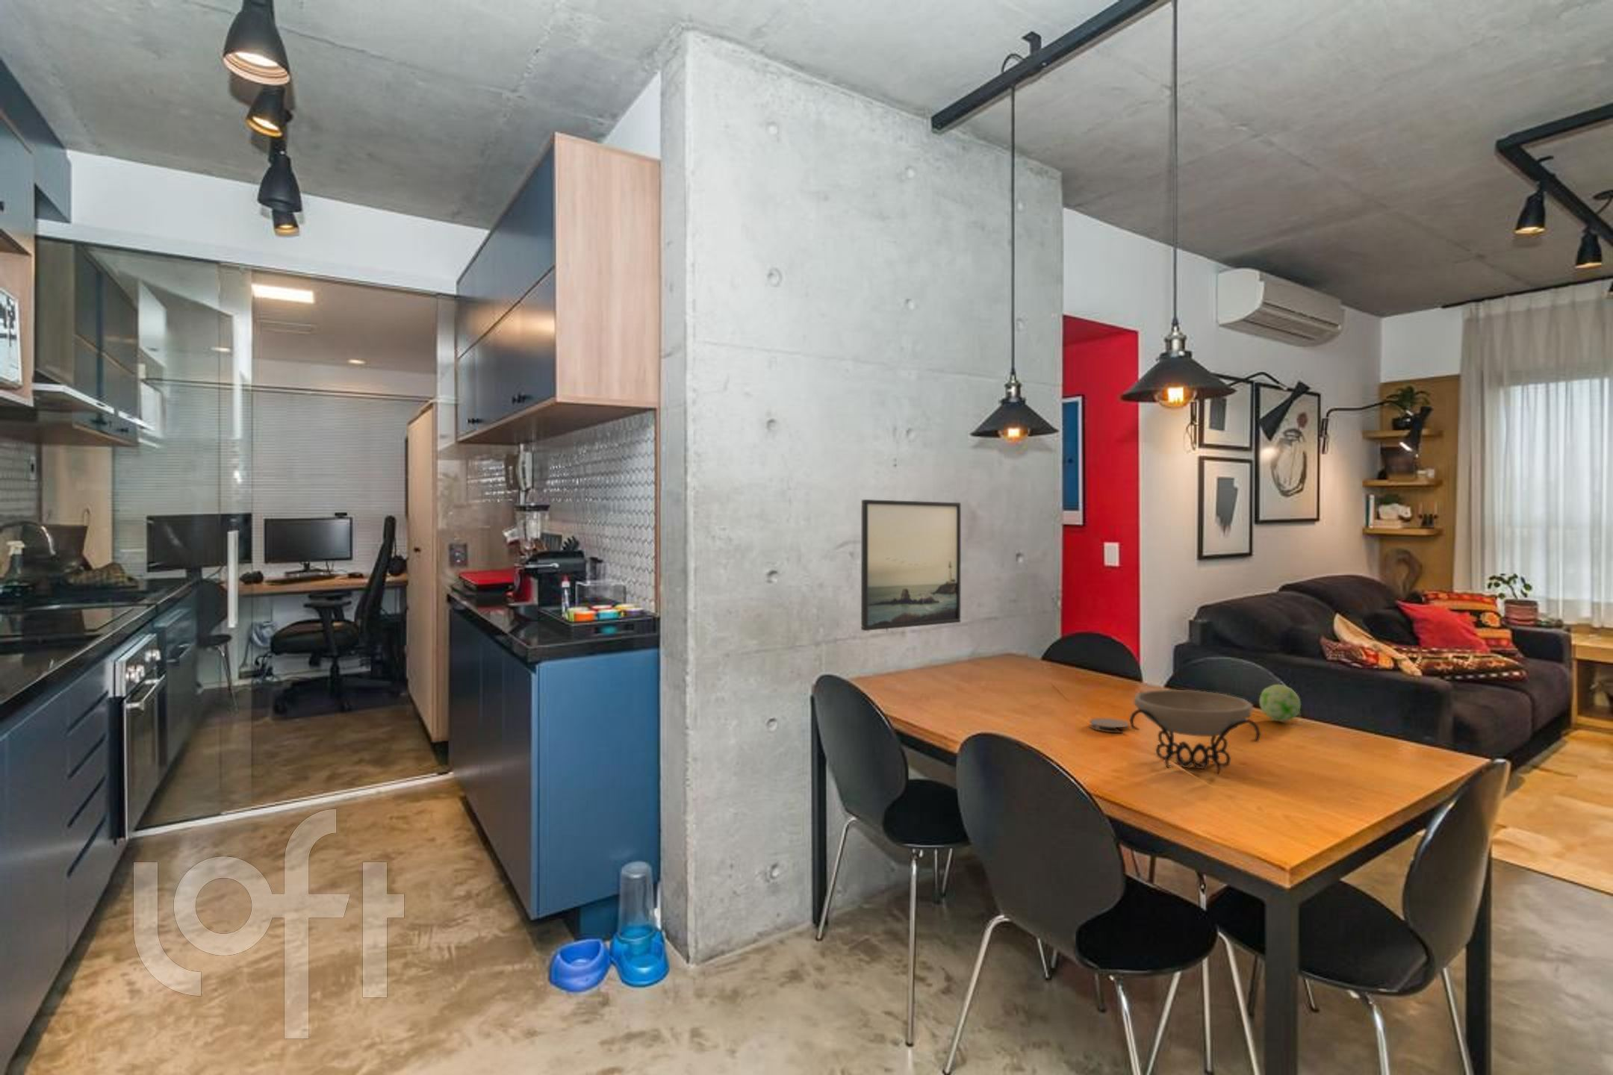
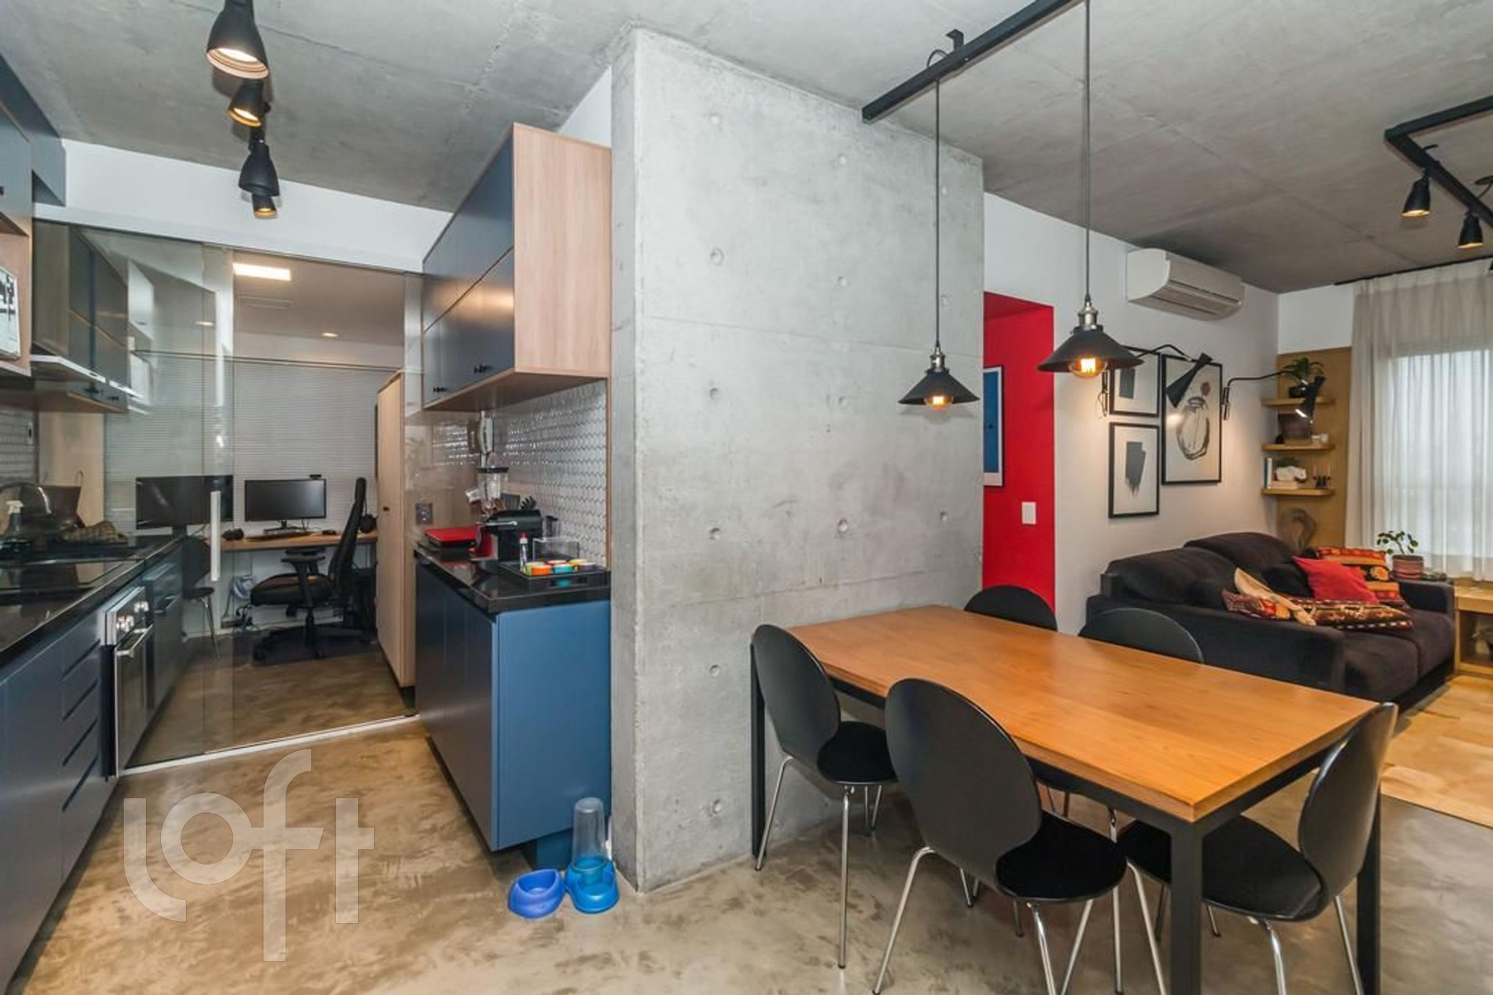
- coaster (1109, 725)
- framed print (912, 564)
- decorative ball (1279, 703)
- decorative bowl (1192, 733)
